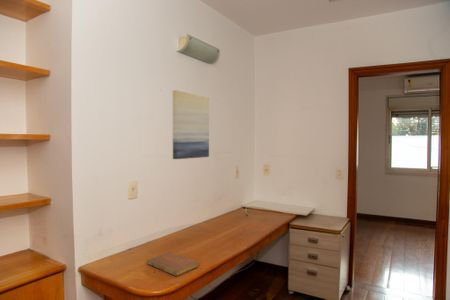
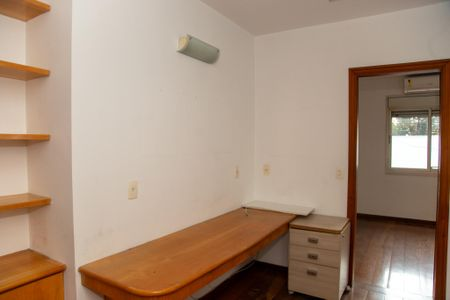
- notebook (172, 263)
- wall art (192, 126)
